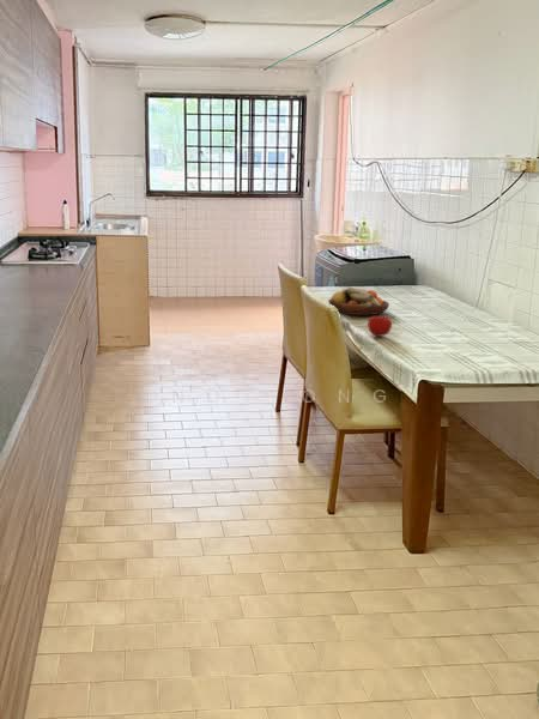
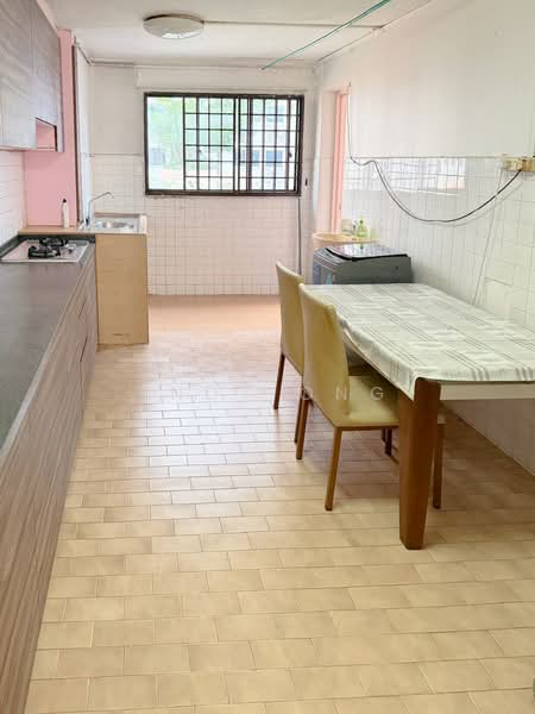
- fruit (380, 324)
- fruit bowl (359, 298)
